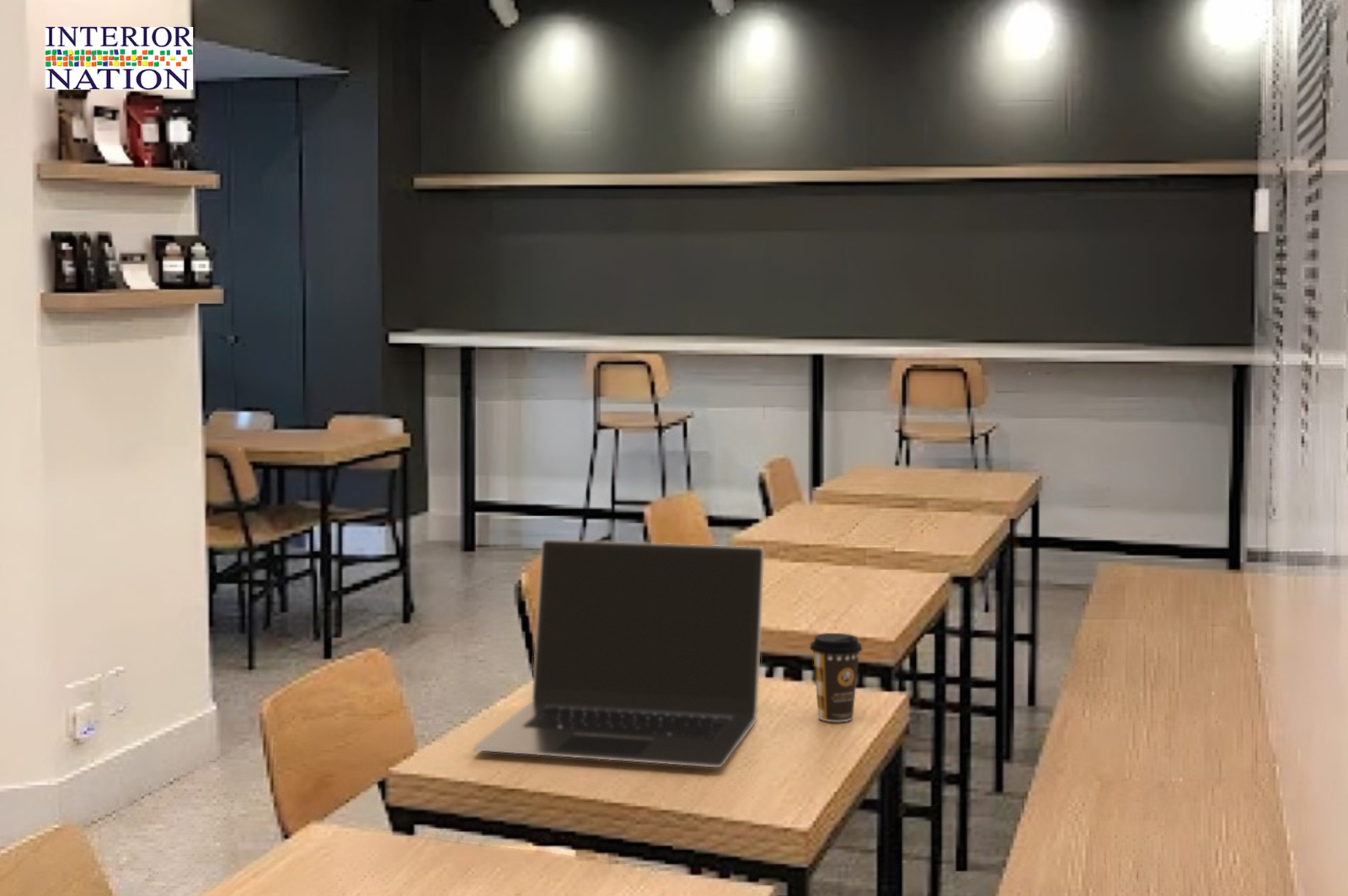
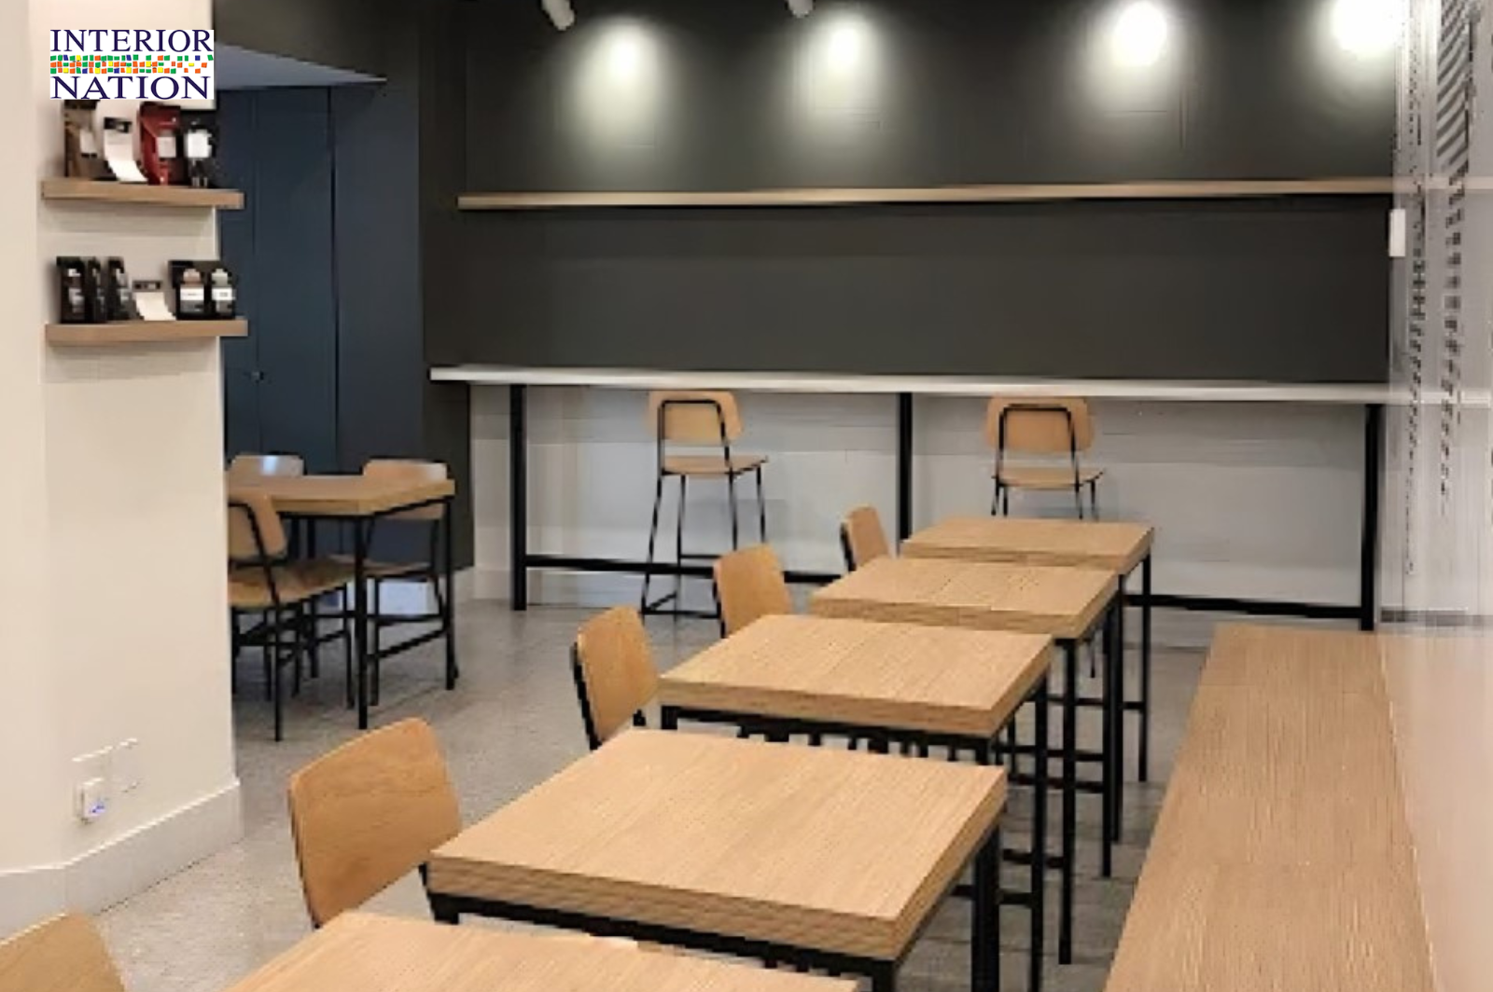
- laptop (624, 645)
- coffee cup (835, 677)
